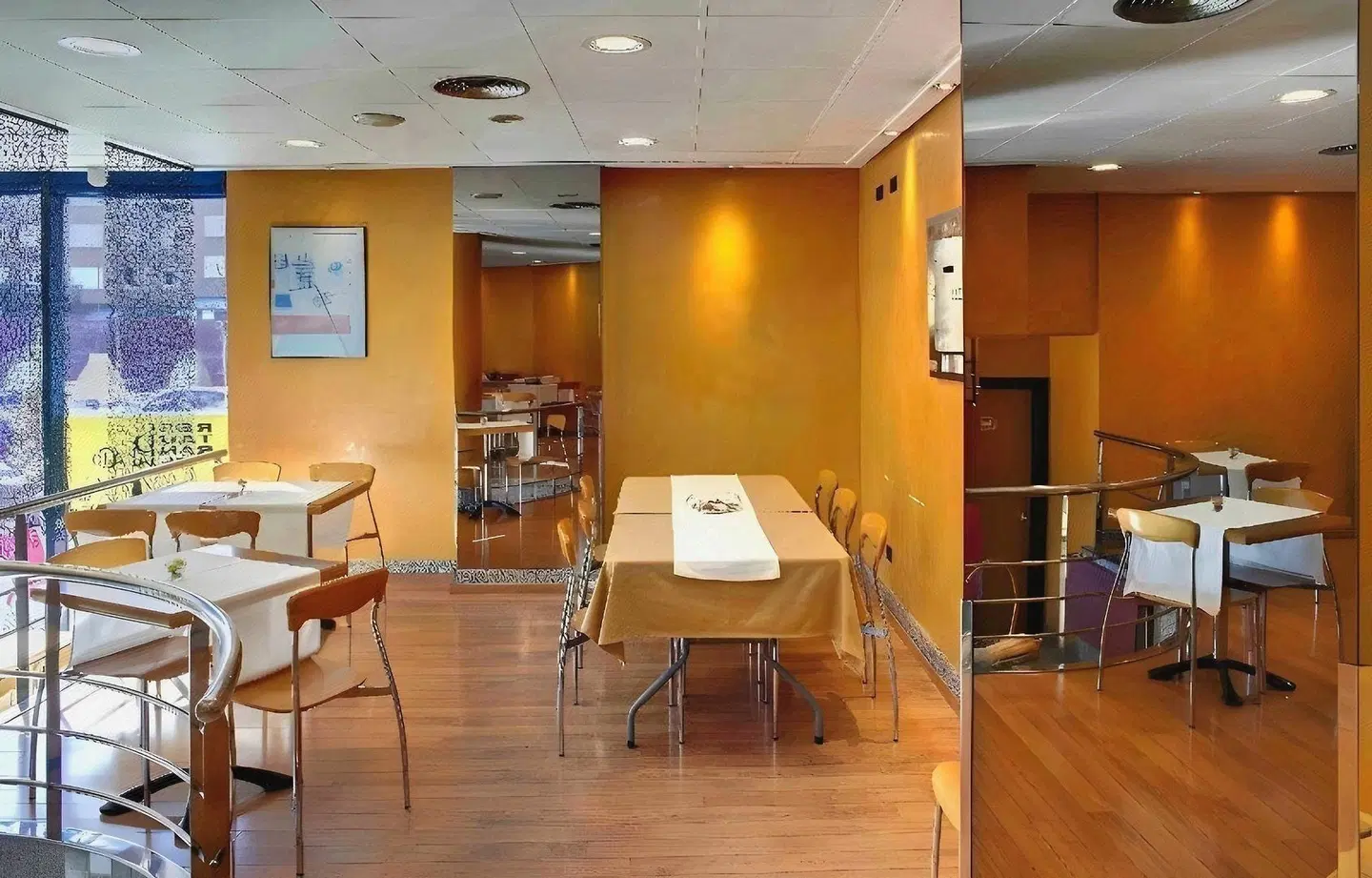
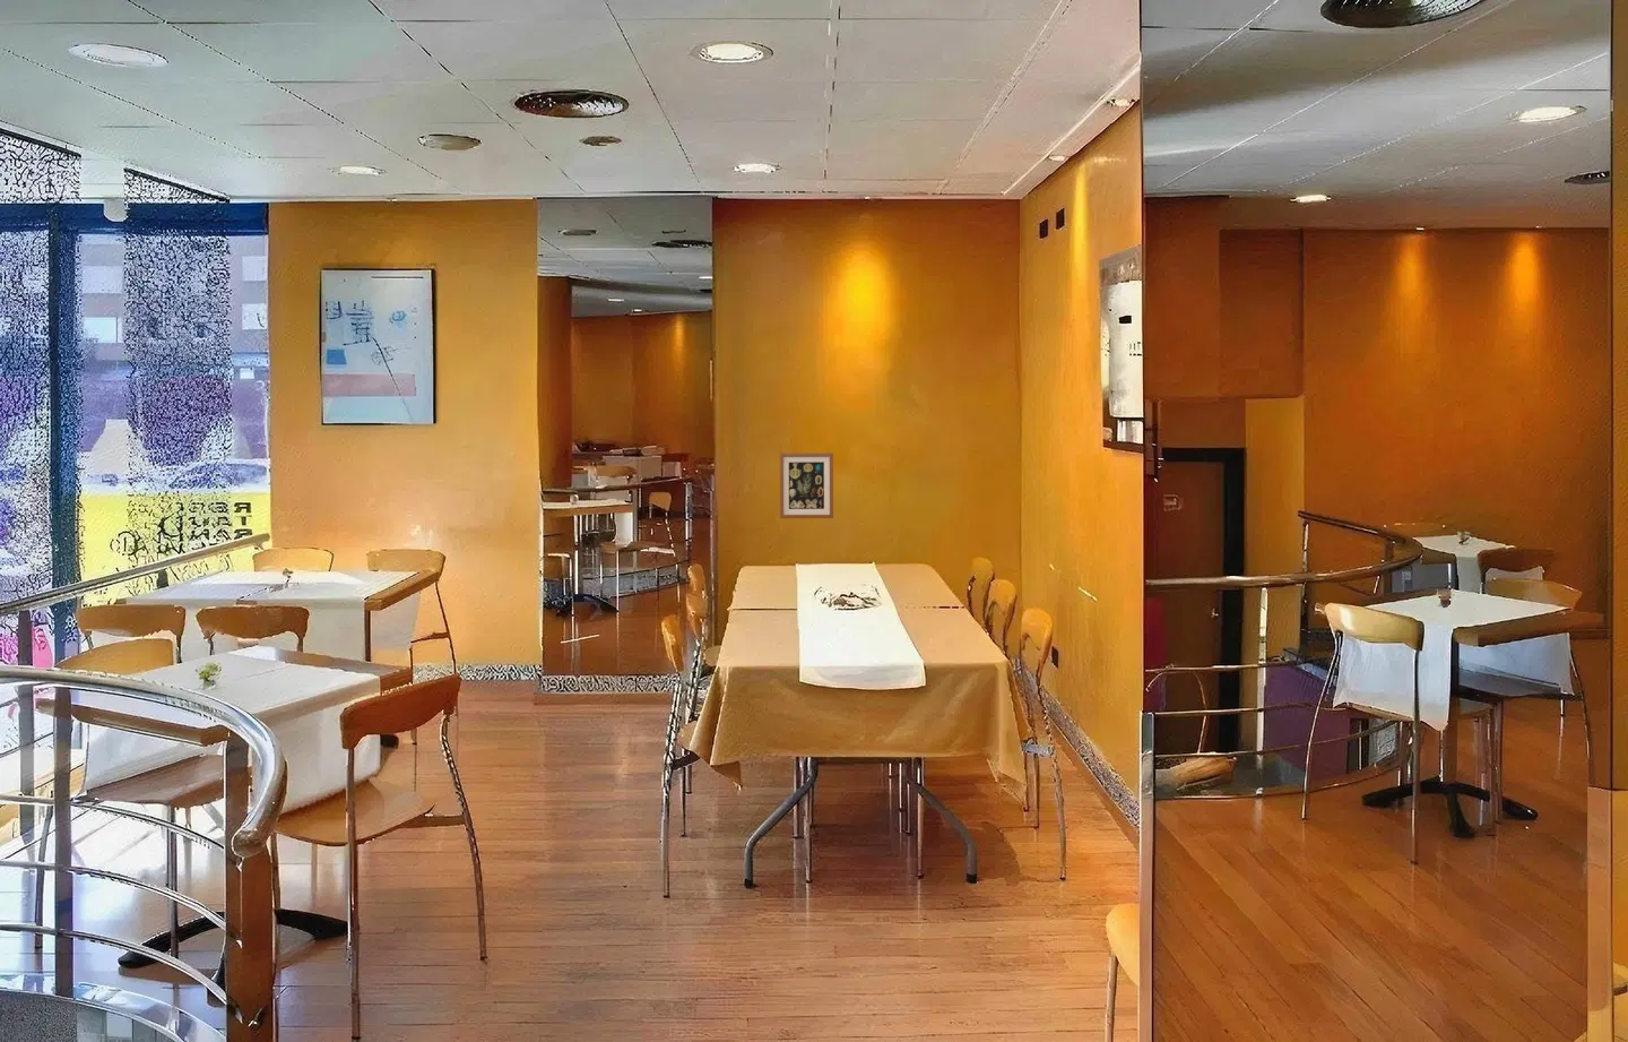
+ wall art (806, 485)
